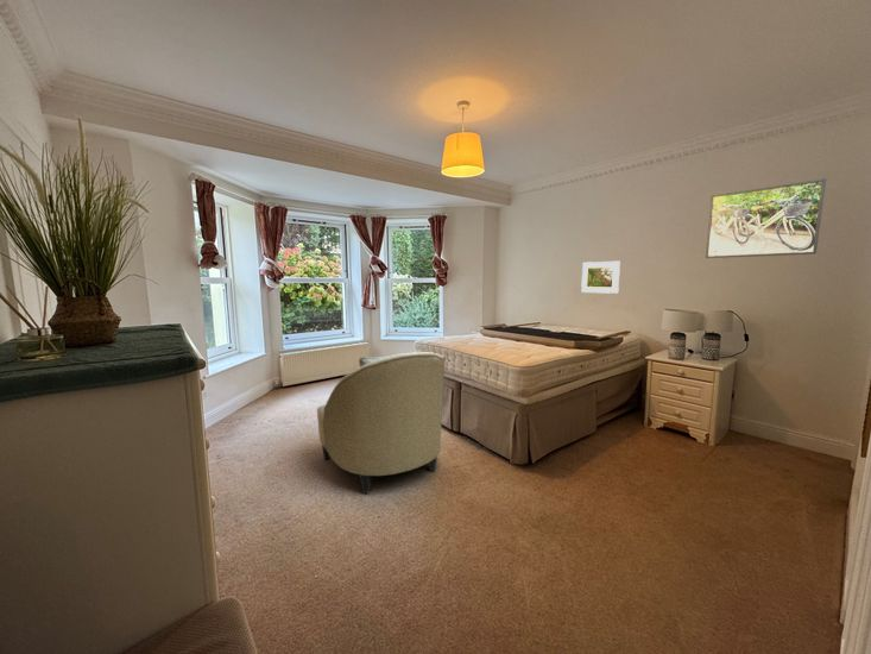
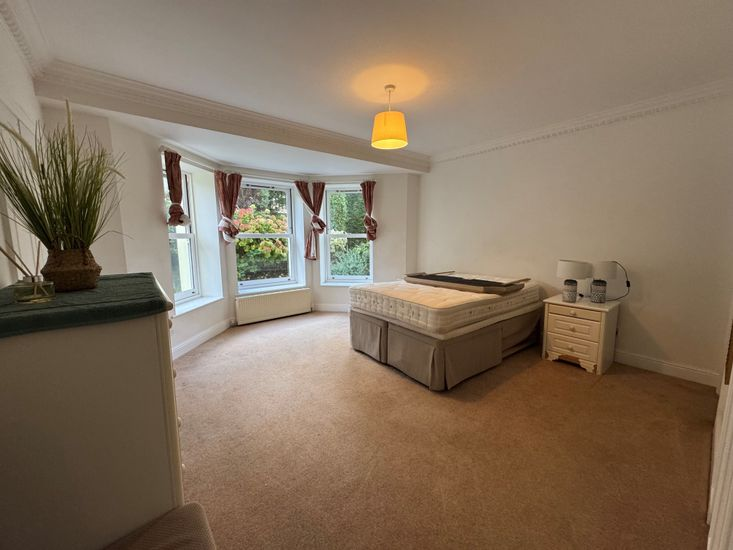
- armchair (385, 405)
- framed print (759, 222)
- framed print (599, 277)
